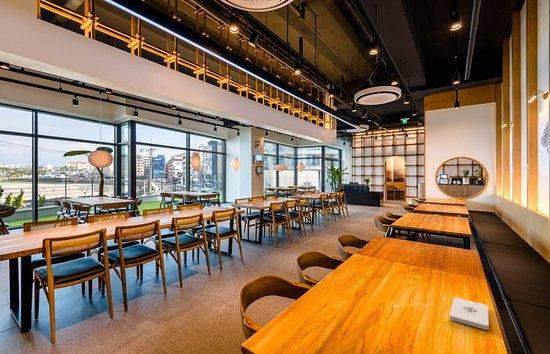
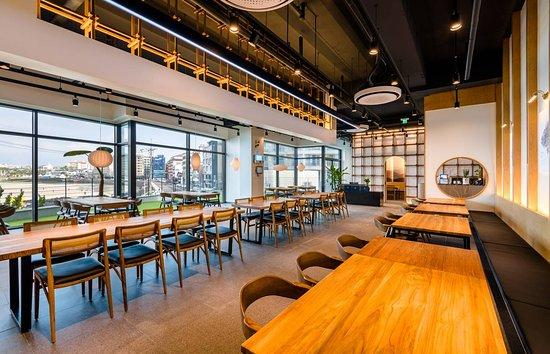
- notepad (469, 312)
